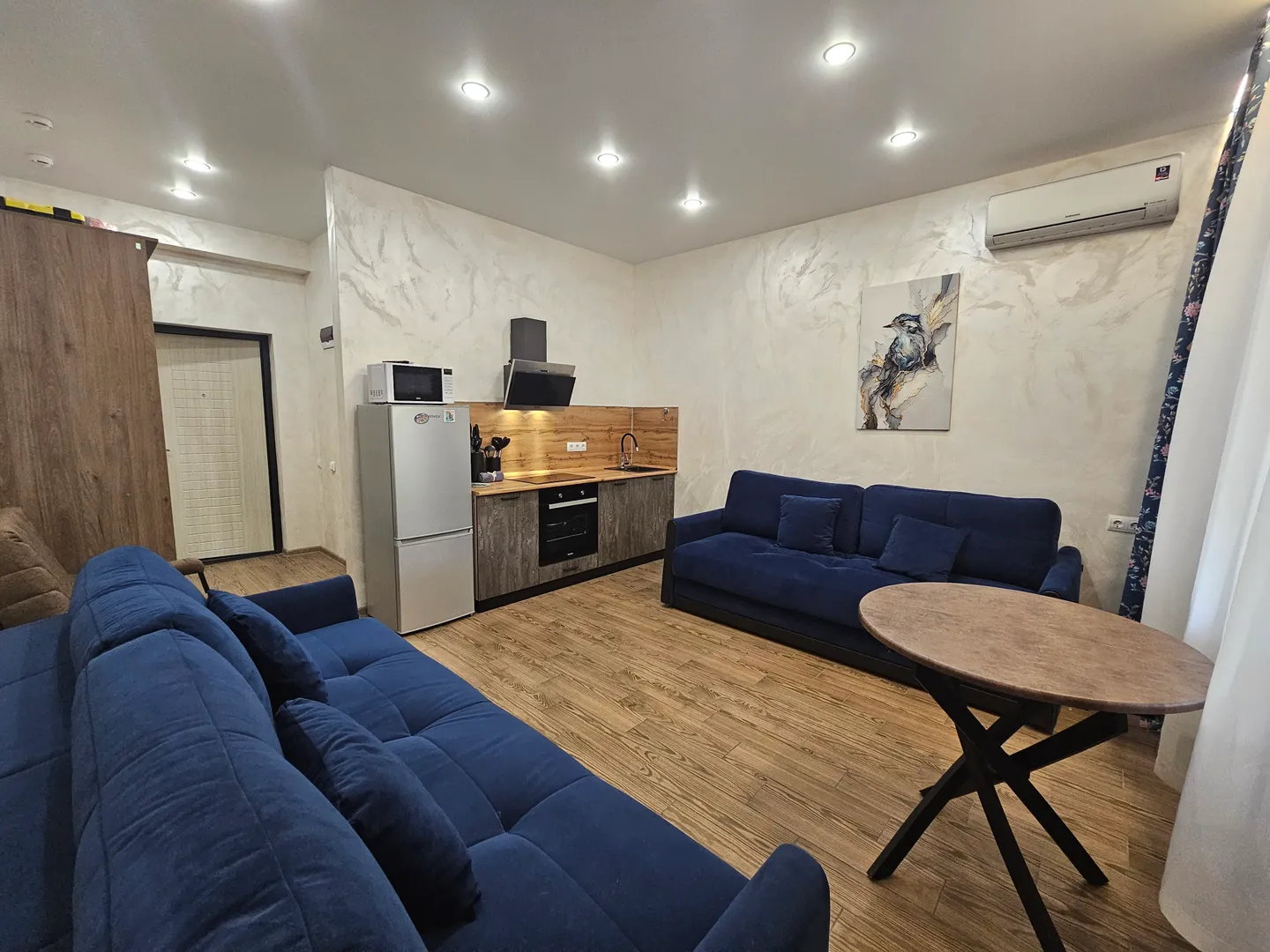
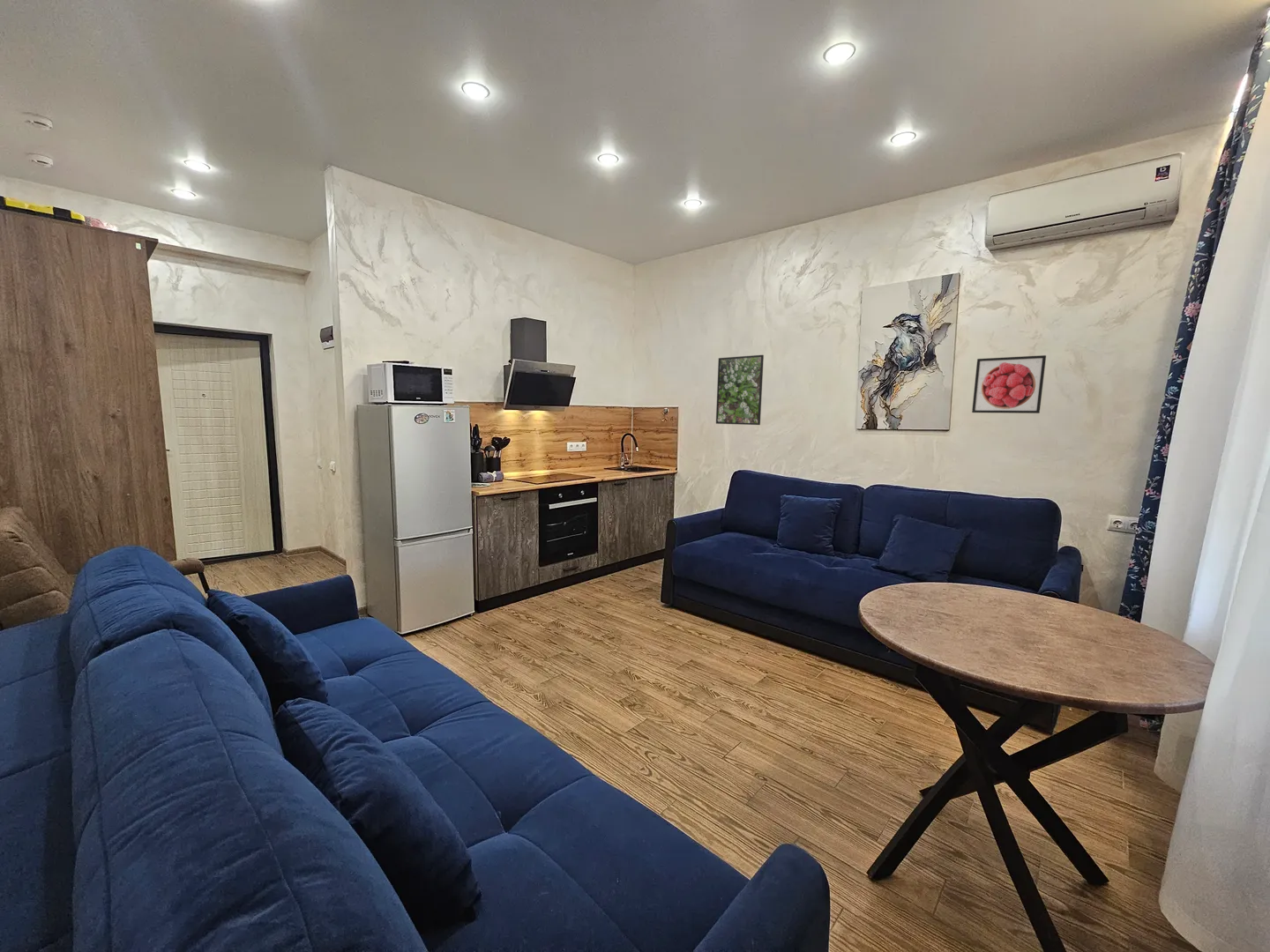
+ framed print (738, 390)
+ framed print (1007, 385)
